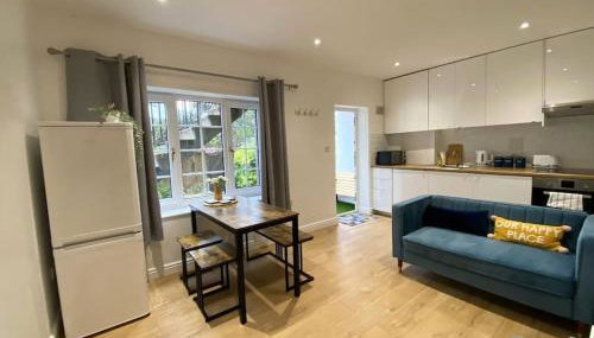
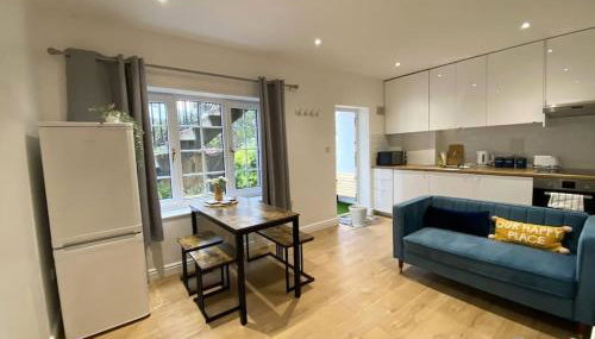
+ wastebasket (358, 215)
